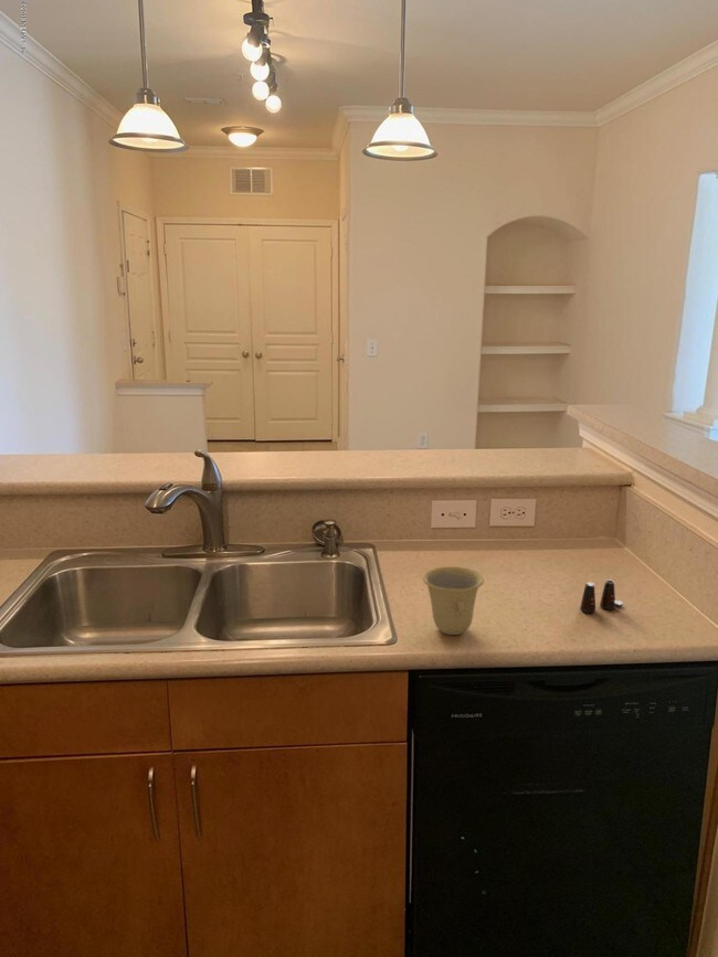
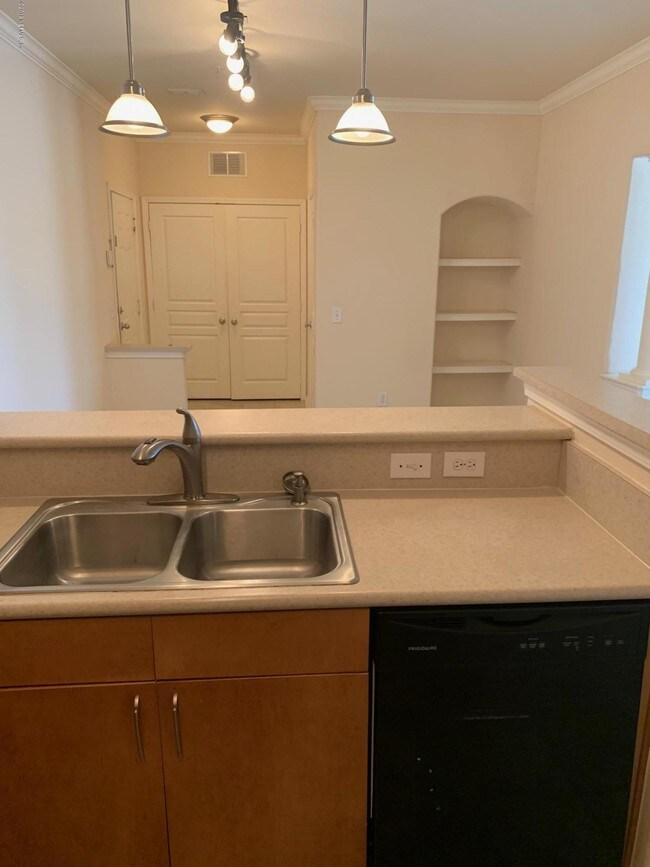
- cup (452, 603)
- salt shaker (602, 594)
